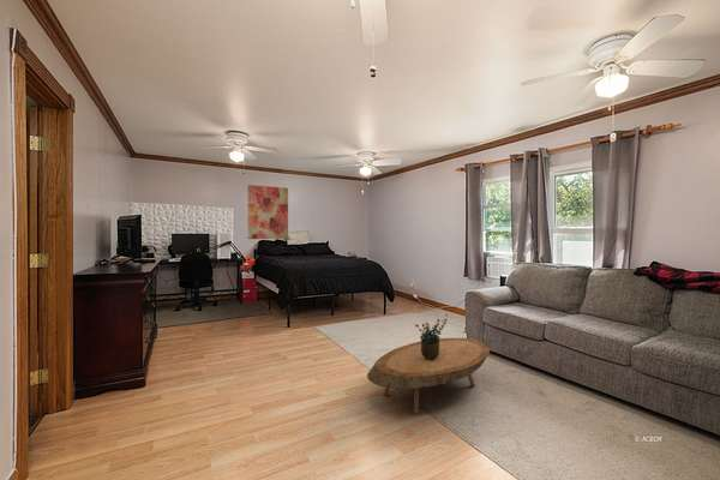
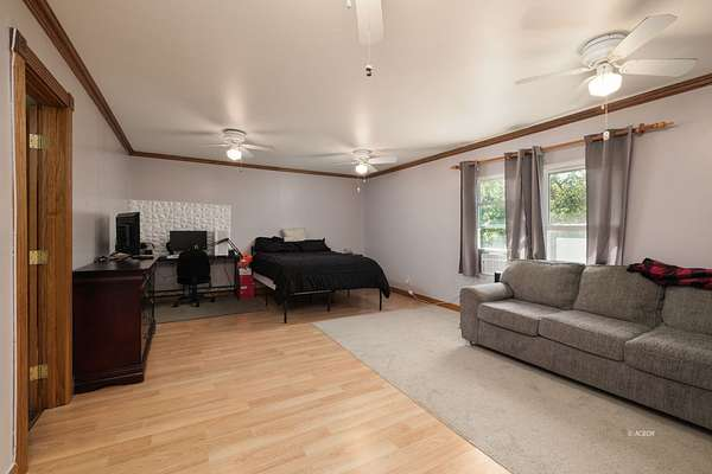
- wall art (268, 212)
- potted plant (432, 336)
- coffee table (433, 372)
